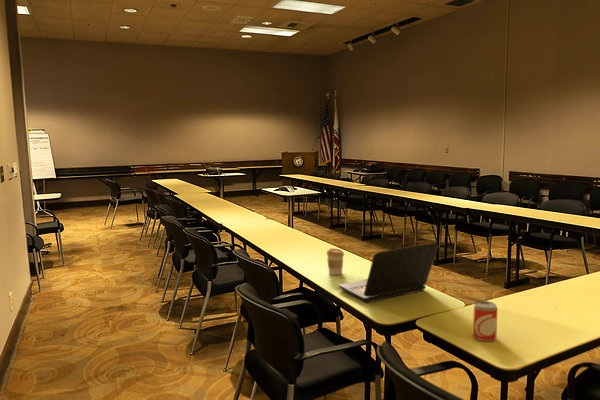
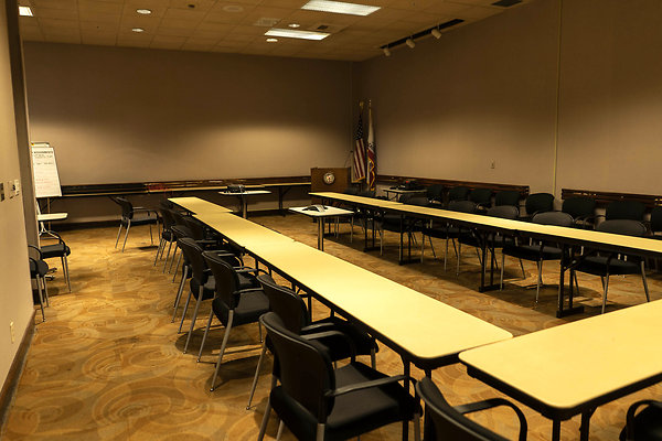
- laptop (386, 266)
- beer can (485, 320)
- coffee cup (335, 261)
